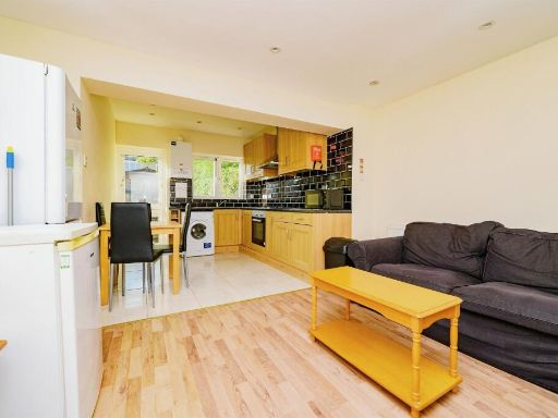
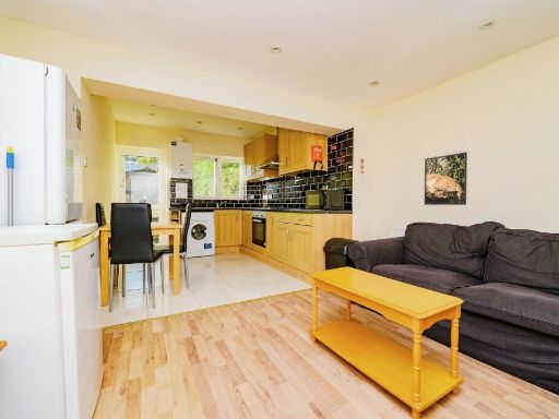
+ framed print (443, 180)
